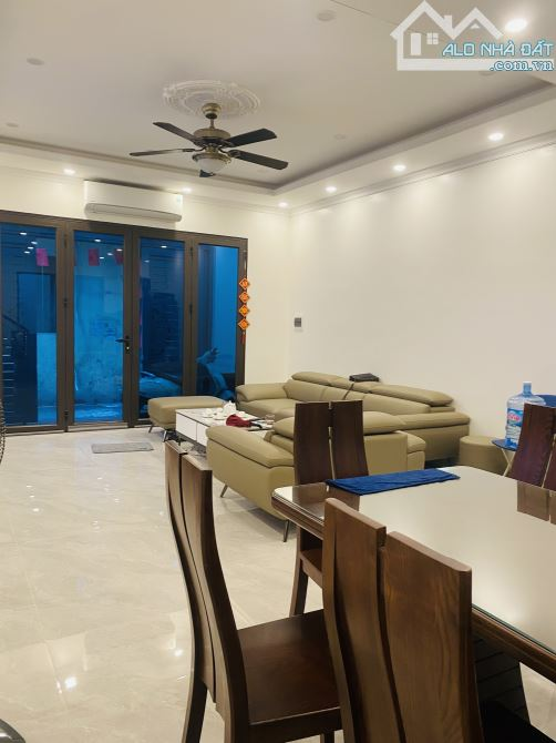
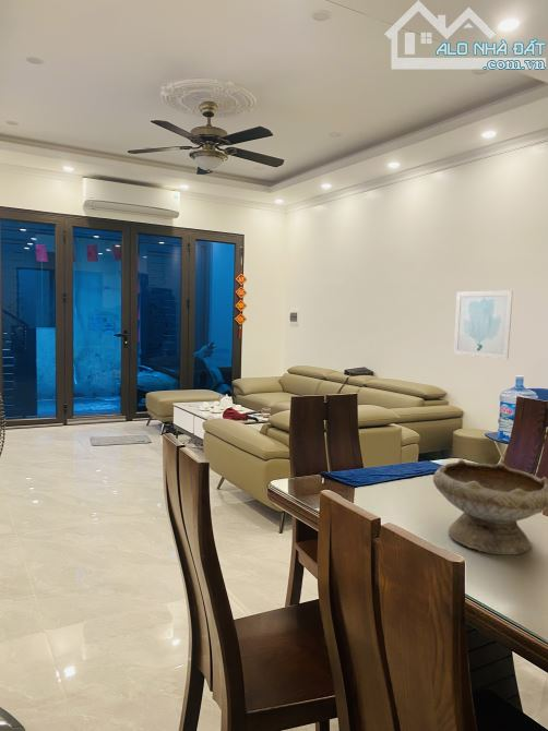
+ bowl (489, 504)
+ wall art (481, 324)
